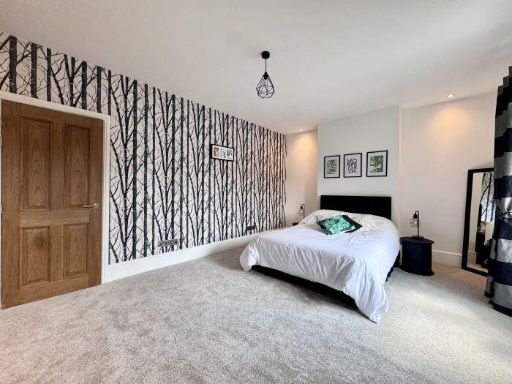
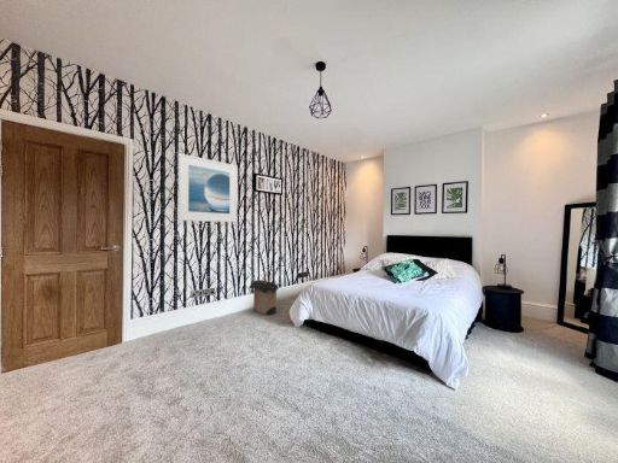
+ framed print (210, 191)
+ laundry hamper (263, 292)
